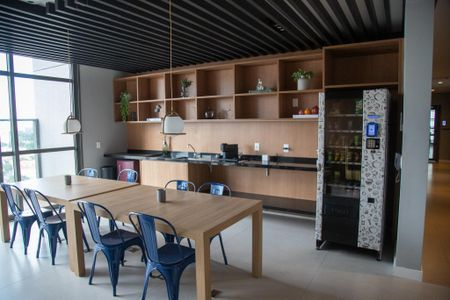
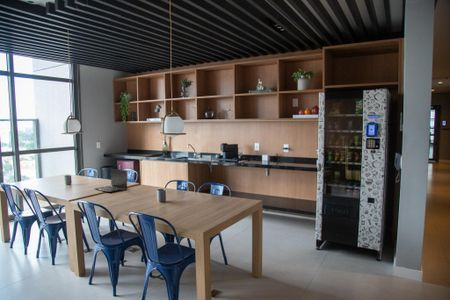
+ laptop (111, 179)
